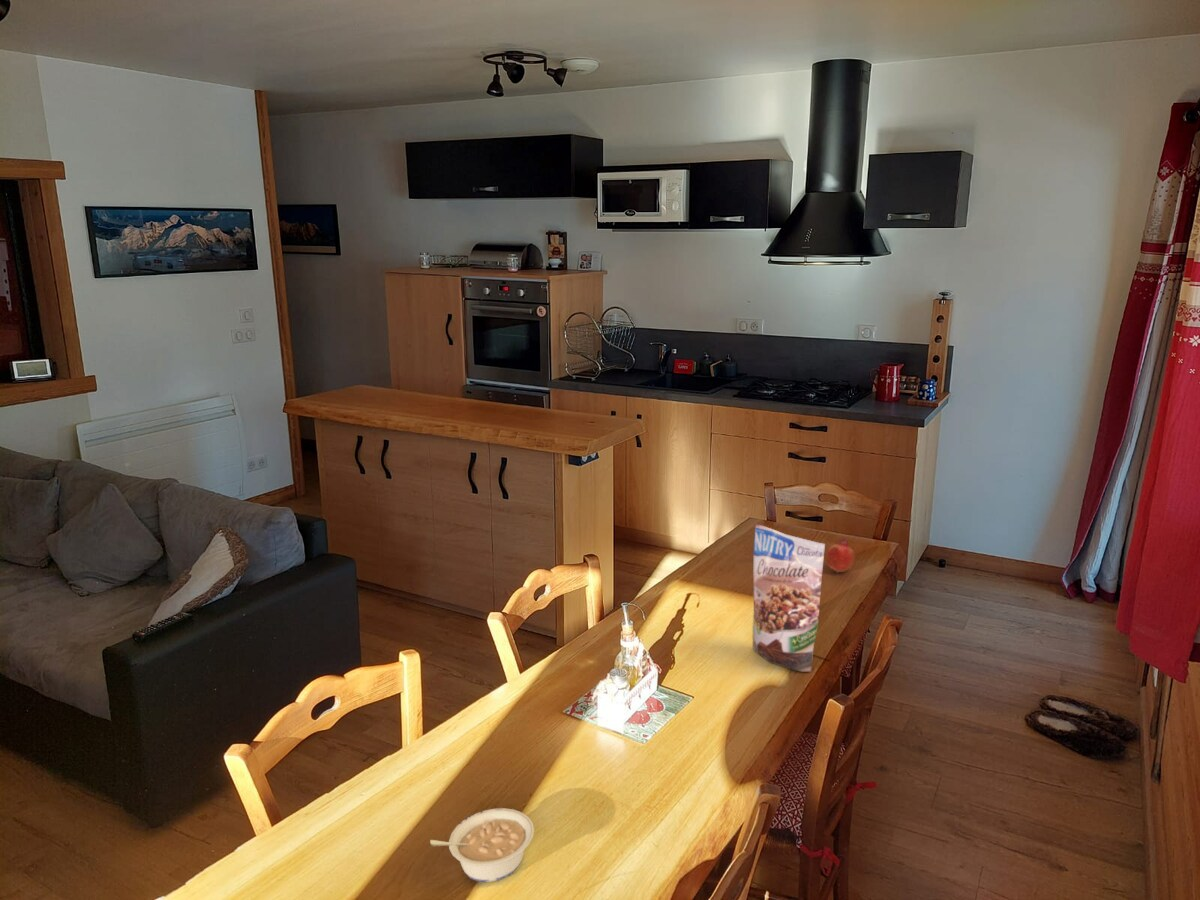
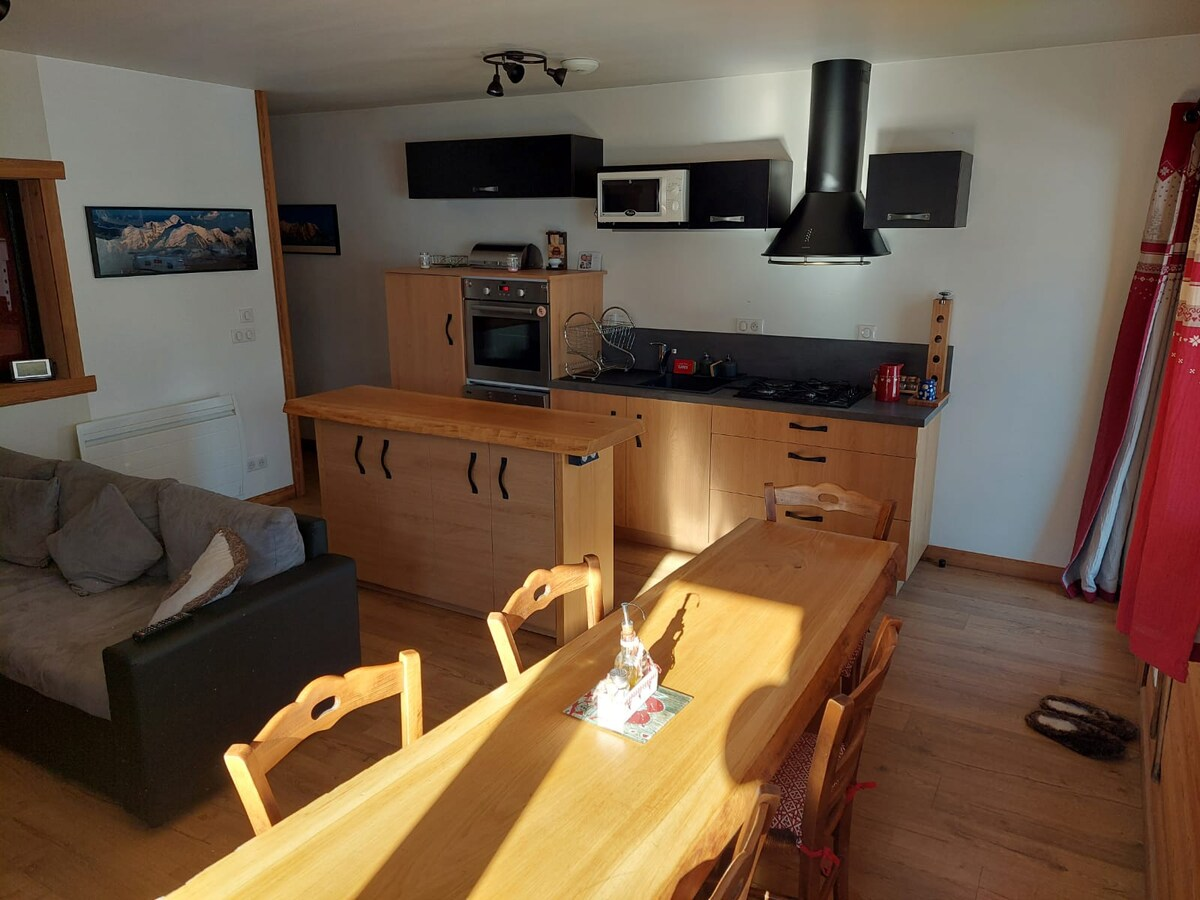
- legume (489, 847)
- fruit (840, 555)
- granola pouch (785, 597)
